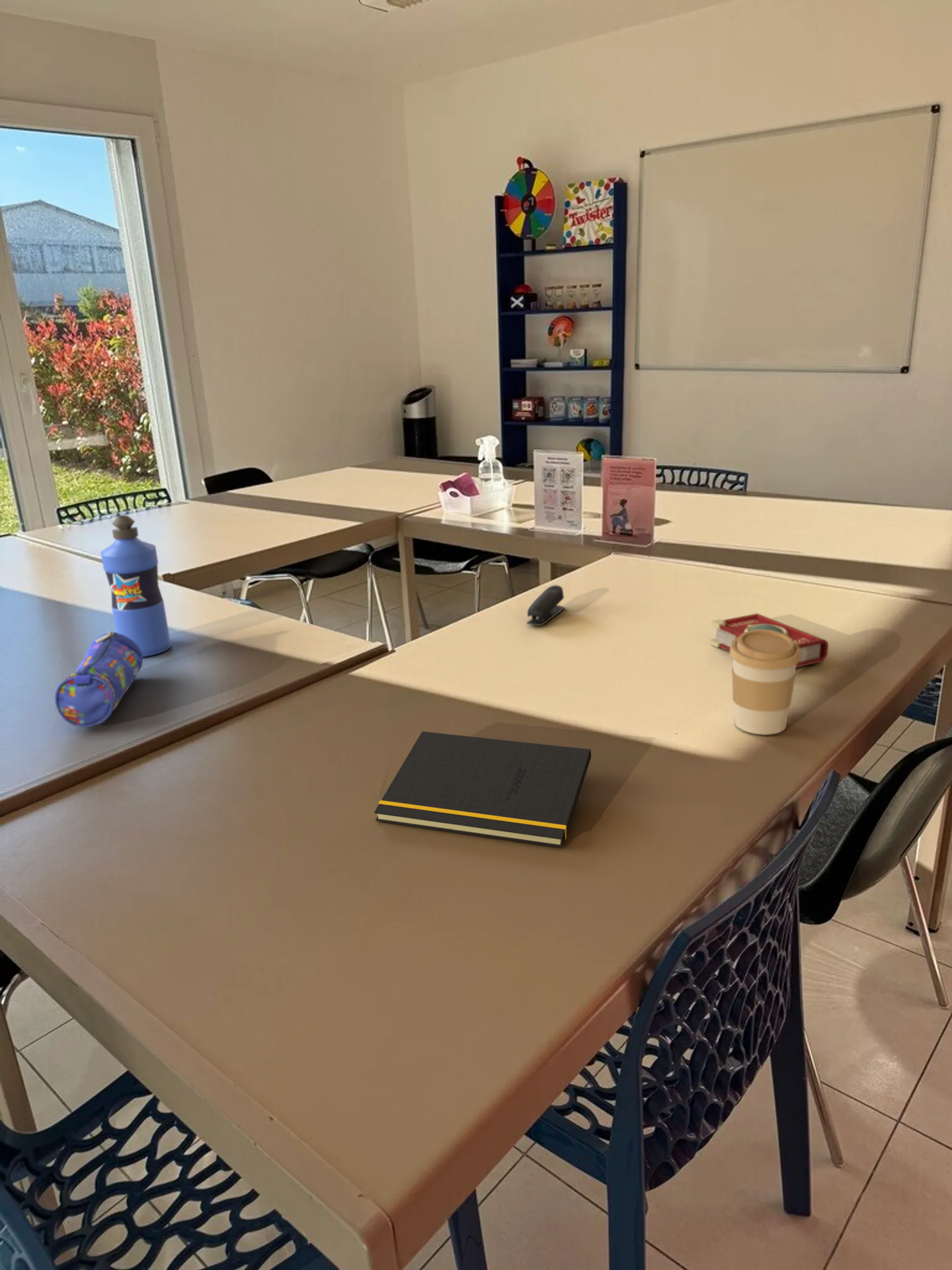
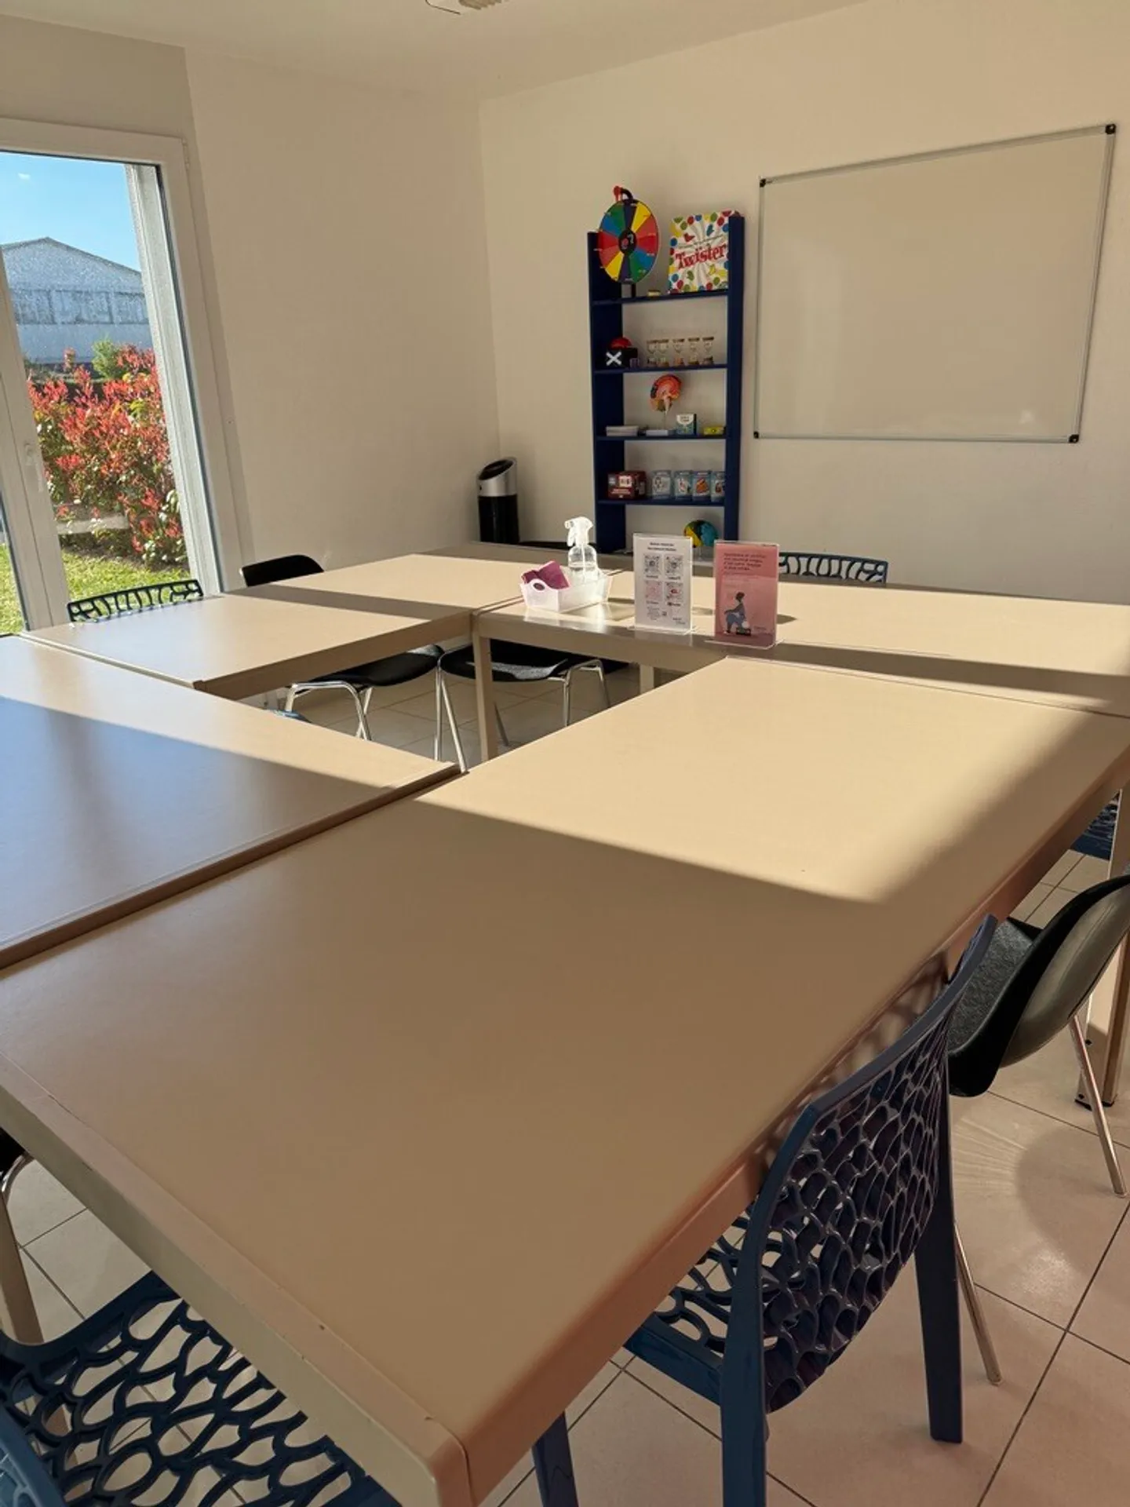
- notepad (486, 784)
- book (761, 629)
- pencil case (102, 675)
- coffee cup (763, 681)
- stapler (546, 604)
- water bottle (134, 584)
